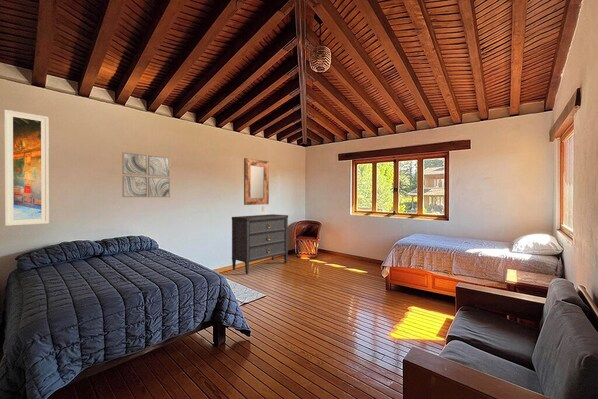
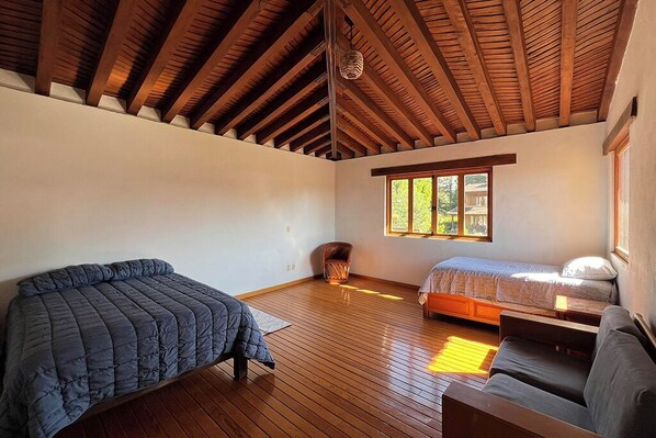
- wall art (148, 175)
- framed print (27, 169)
- home mirror (256, 182)
- dresser (261, 241)
